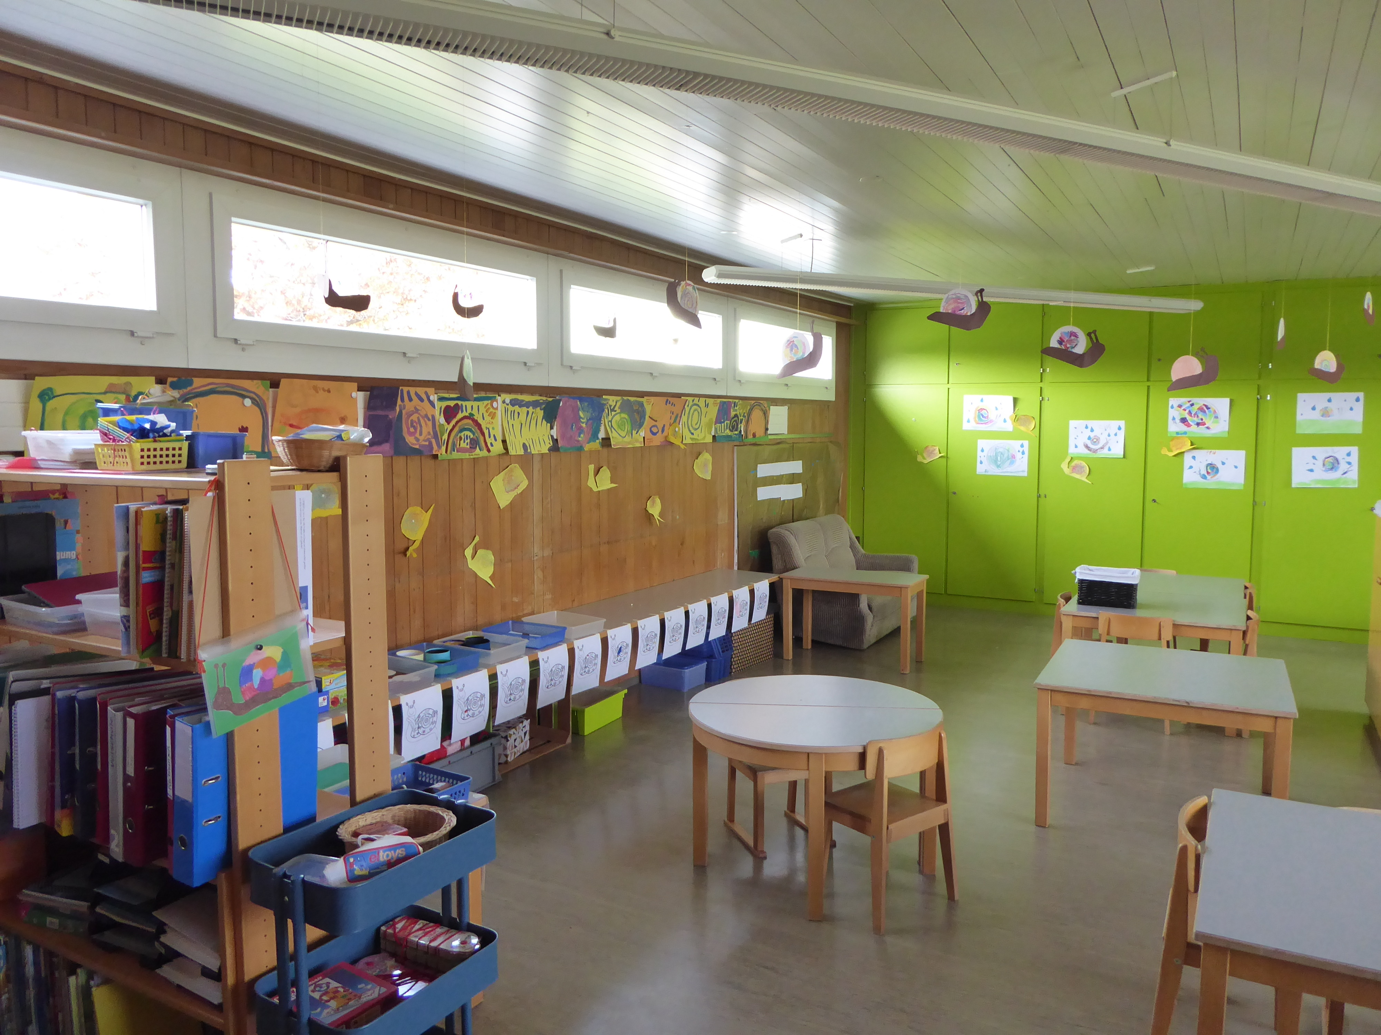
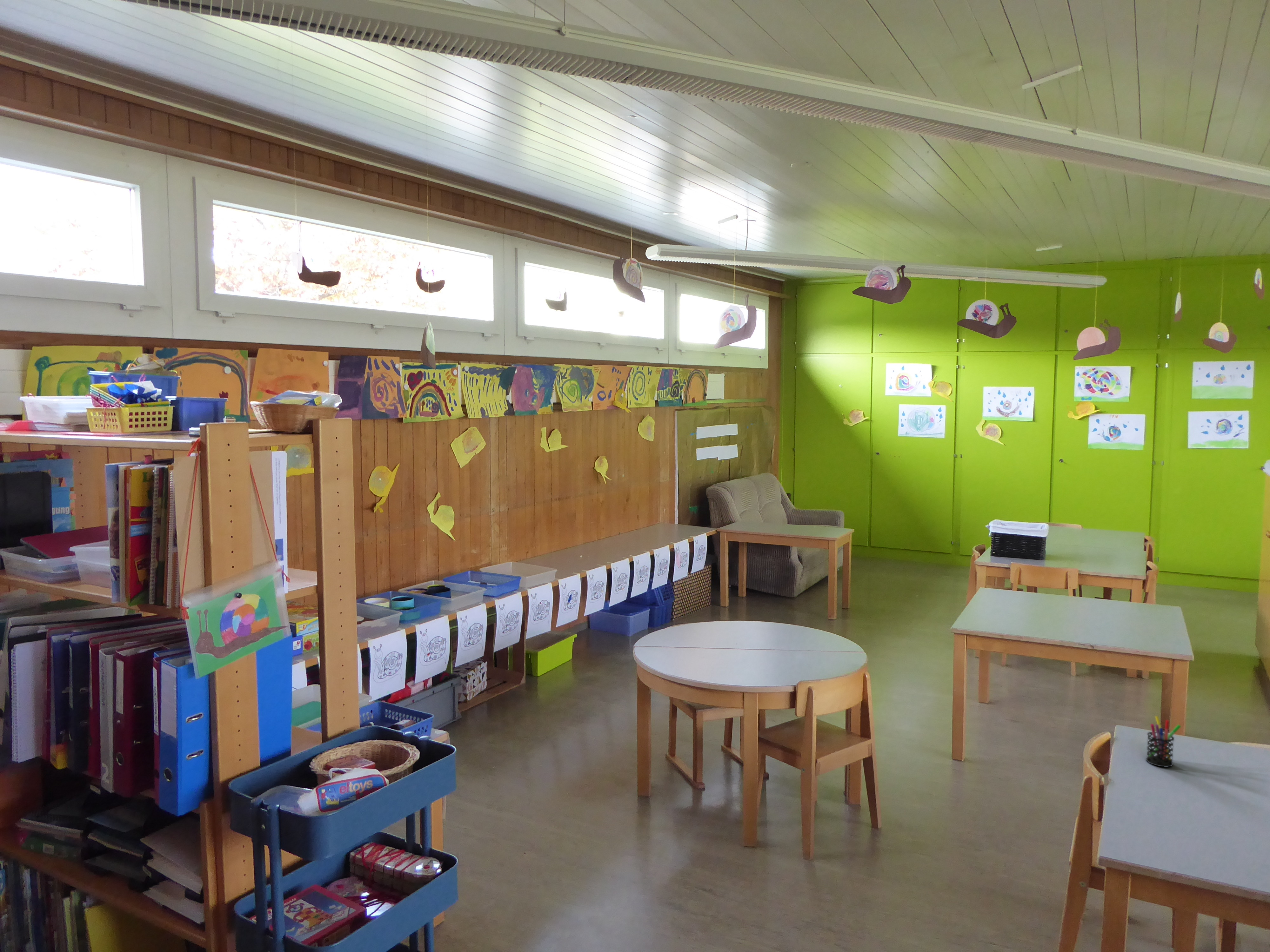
+ pen holder (1164, 740)
